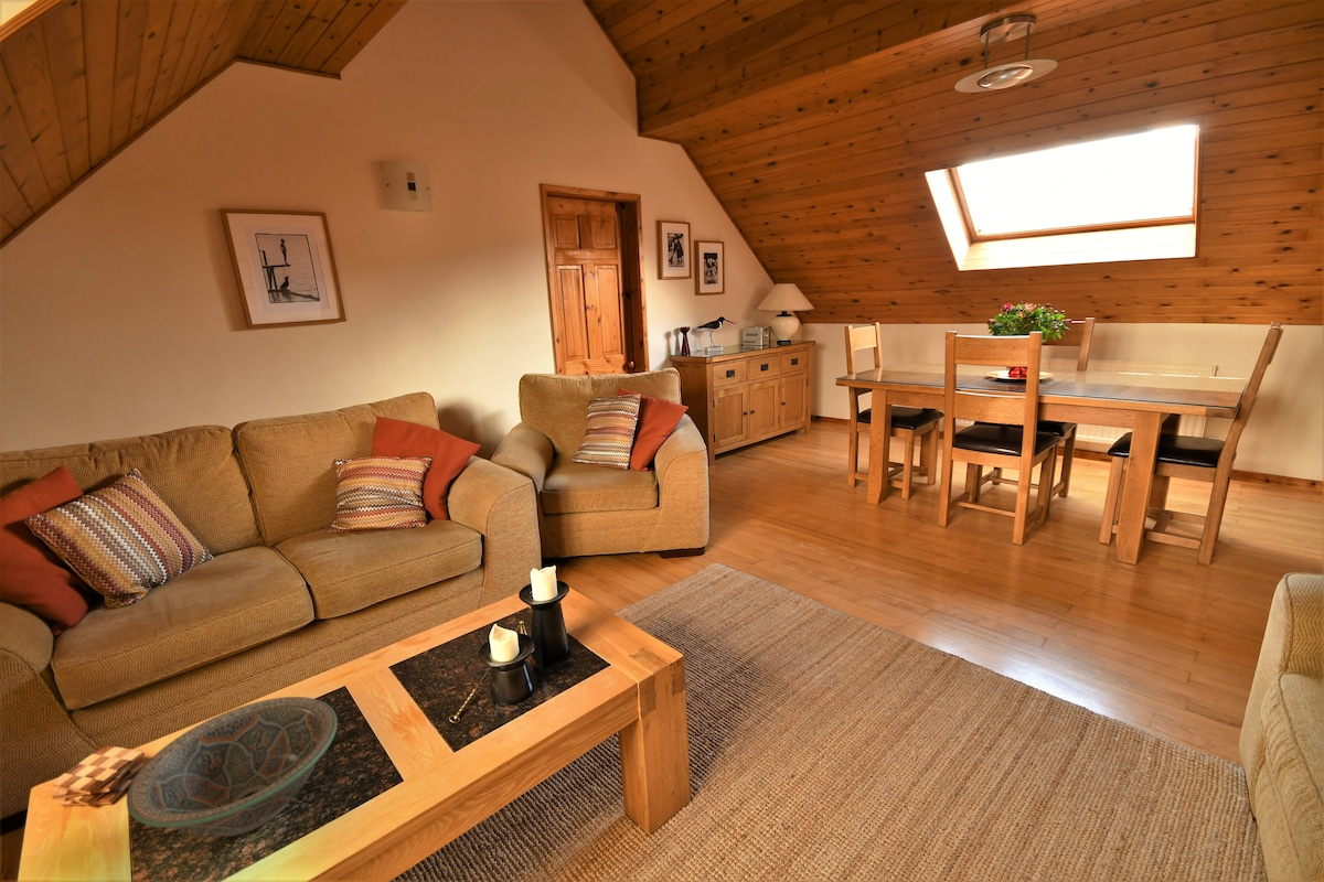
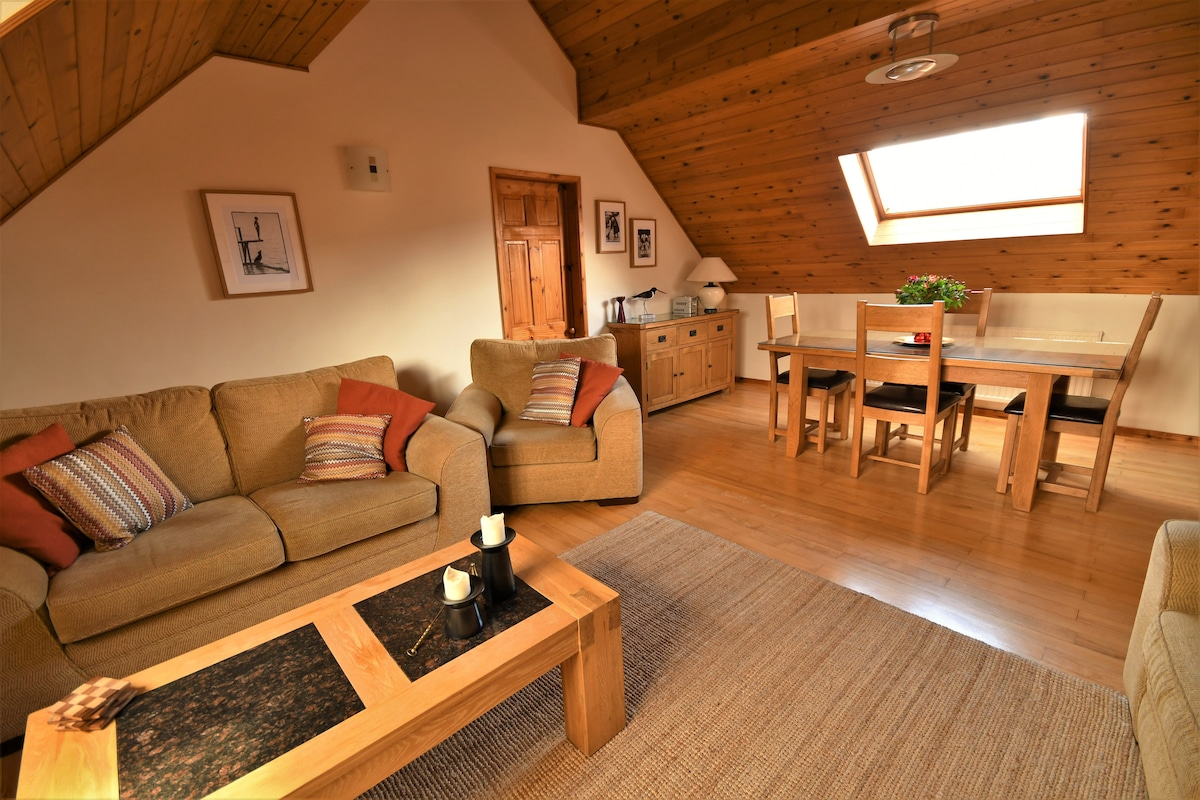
- decorative bowl (246, 778)
